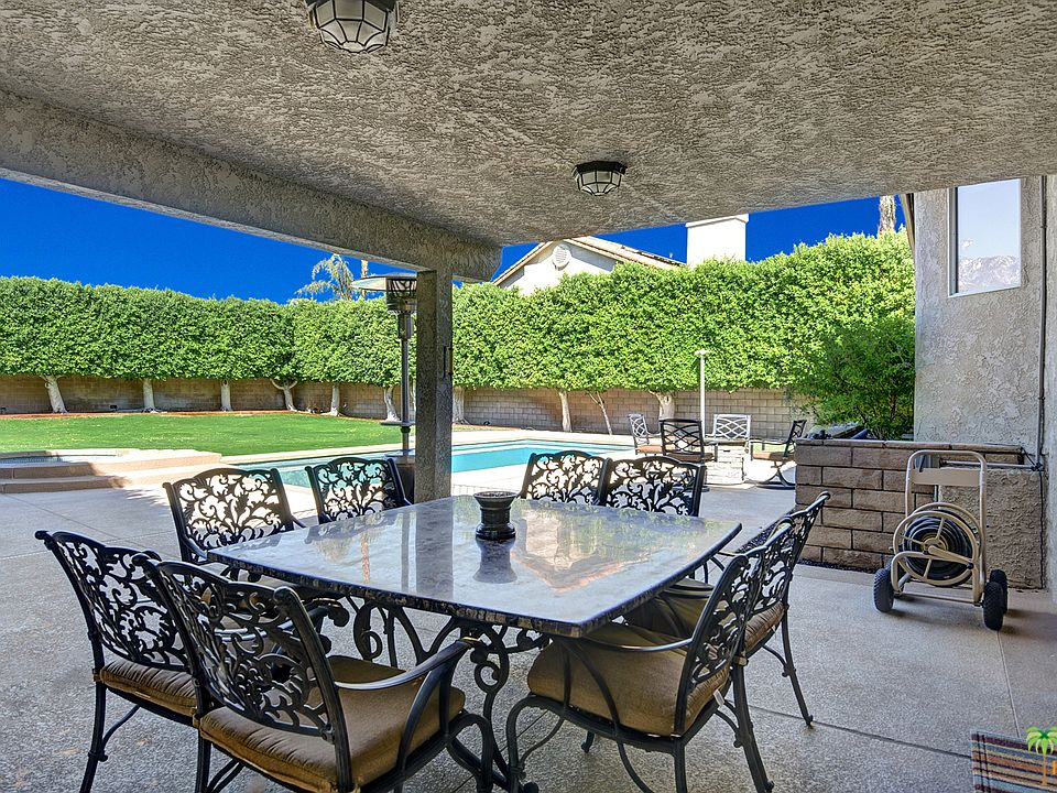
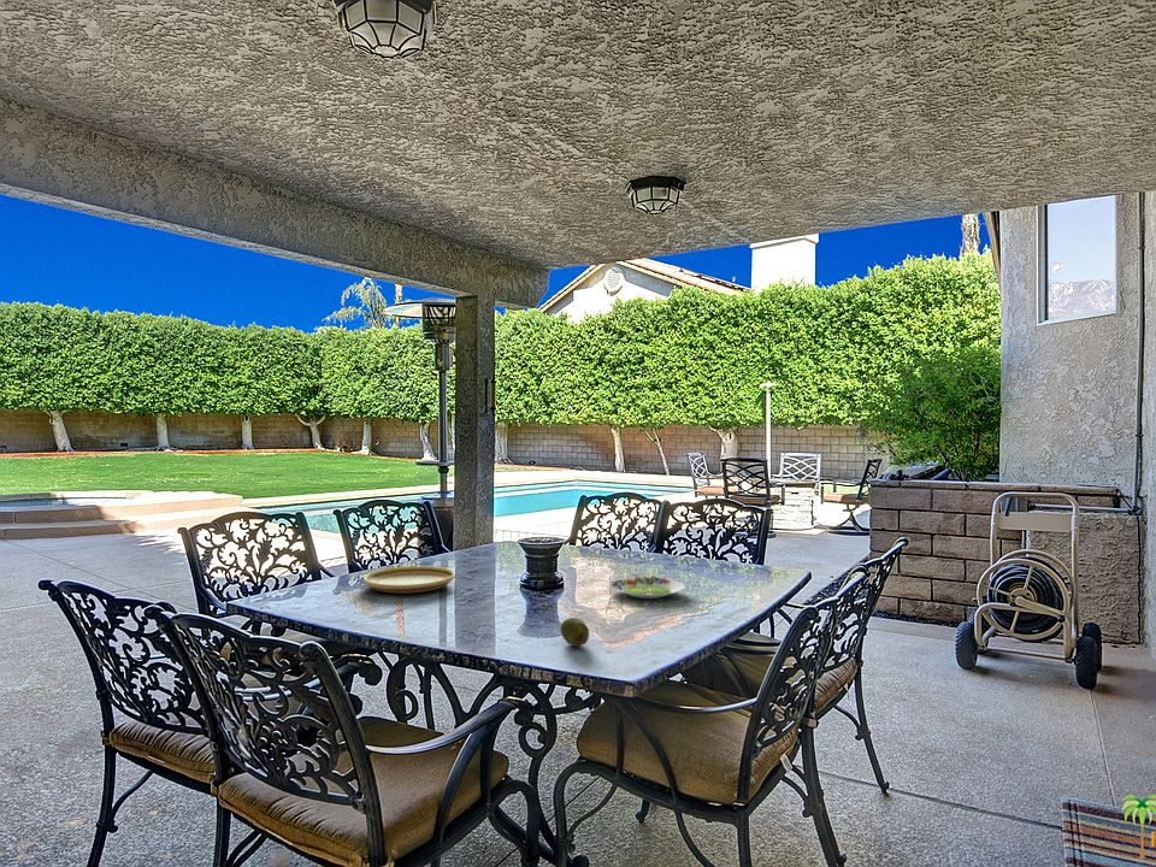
+ plate (409, 580)
+ salad plate (647, 588)
+ fruit (574, 631)
